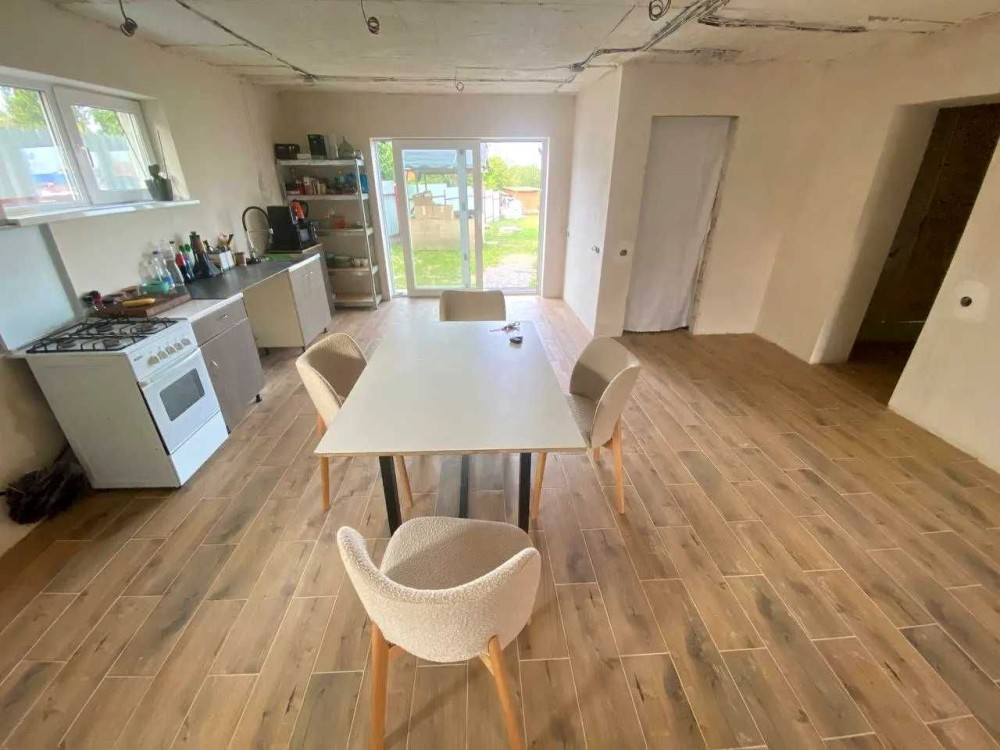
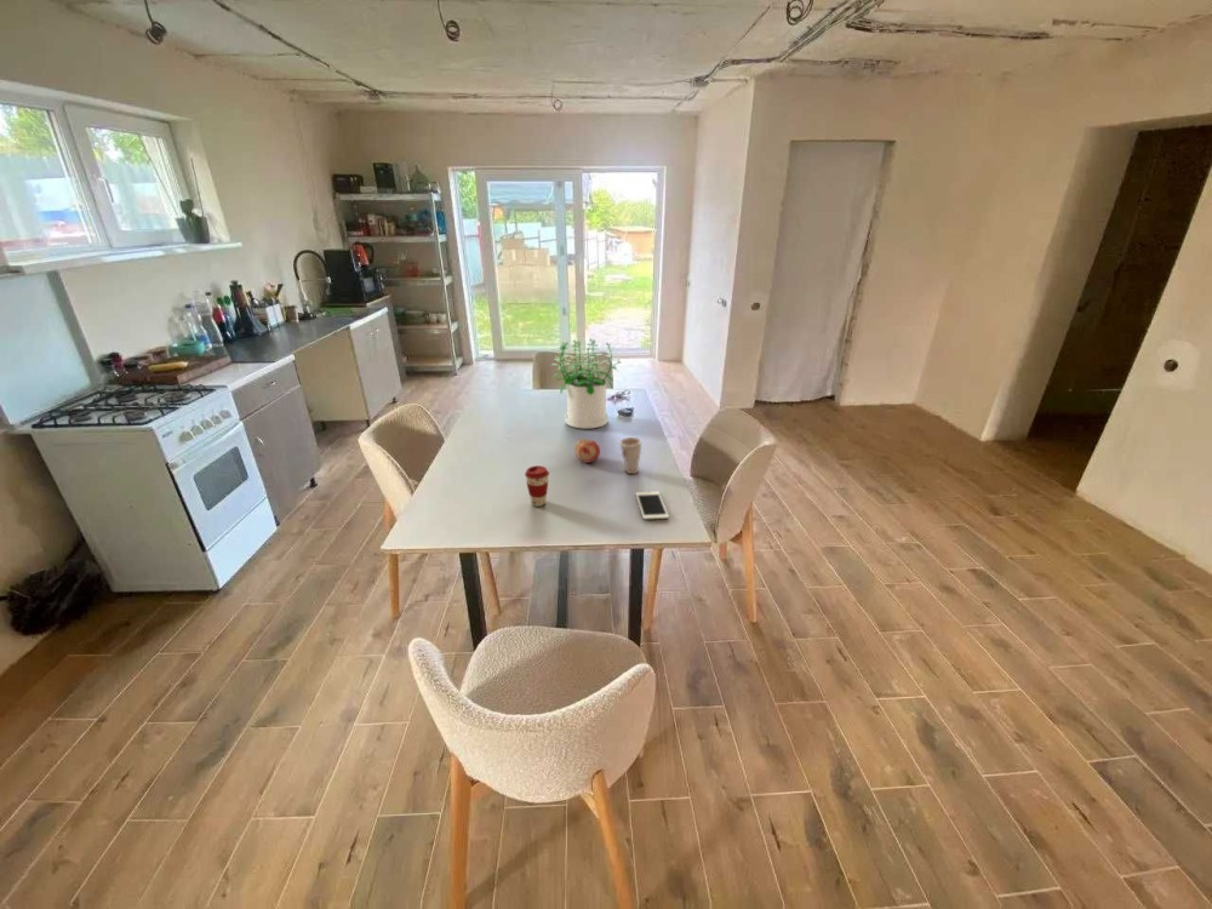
+ coffee cup (537, 486)
+ potted plant (583, 381)
+ fruit (587, 450)
+ cup (629, 456)
+ cell phone (651, 504)
